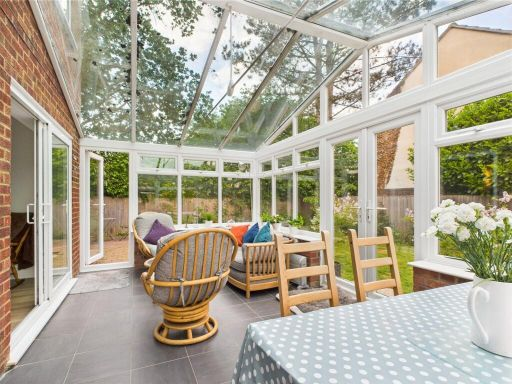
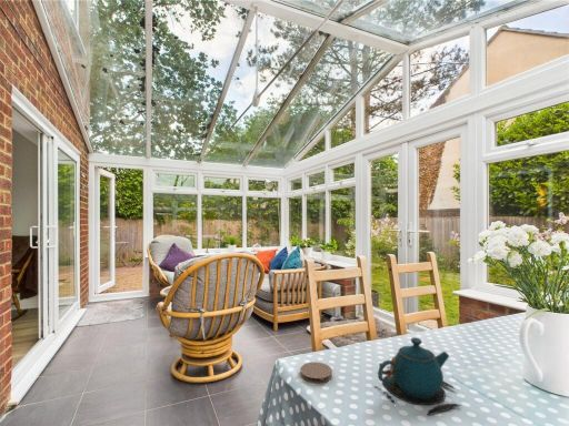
+ coaster (316, 372)
+ teapot (412, 363)
